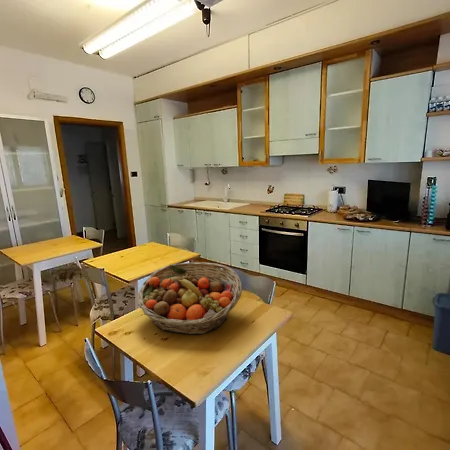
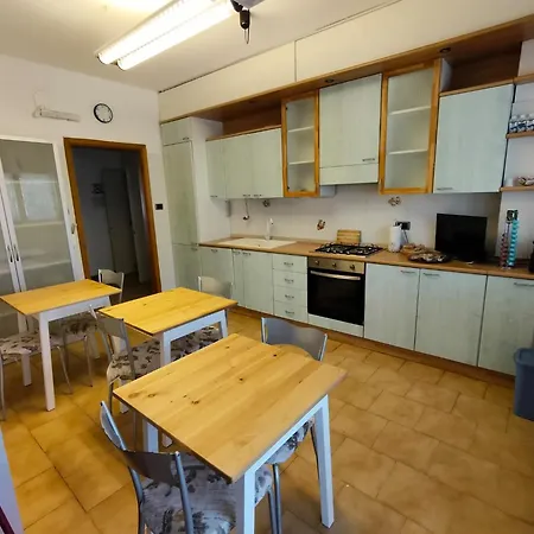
- fruit basket (190, 295)
